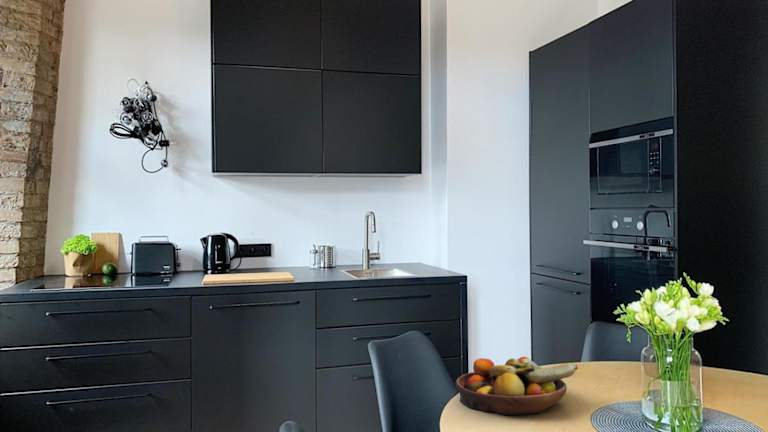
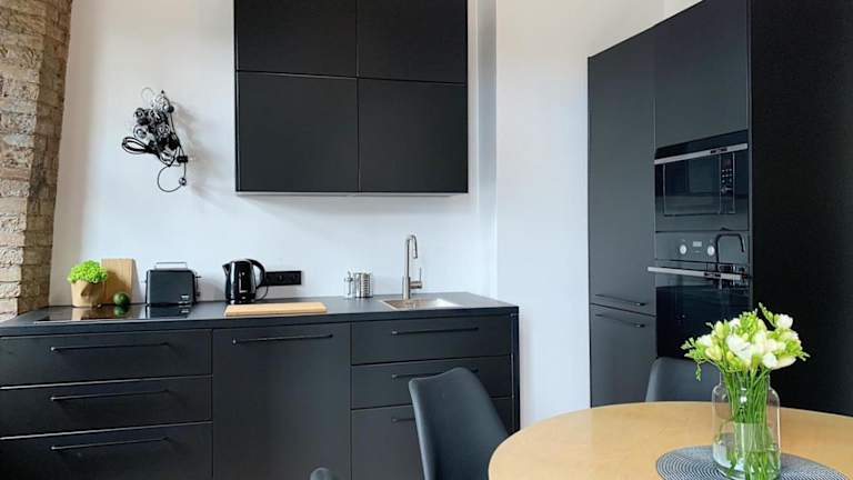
- fruit bowl (511, 377)
